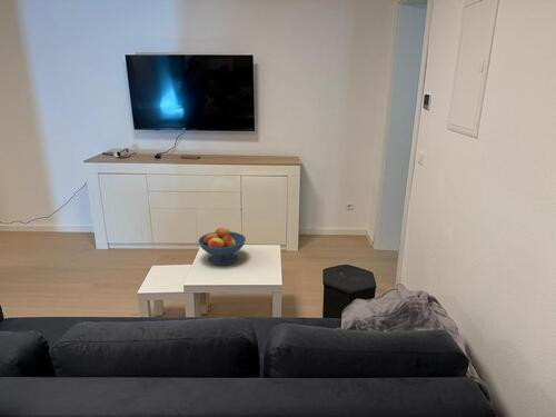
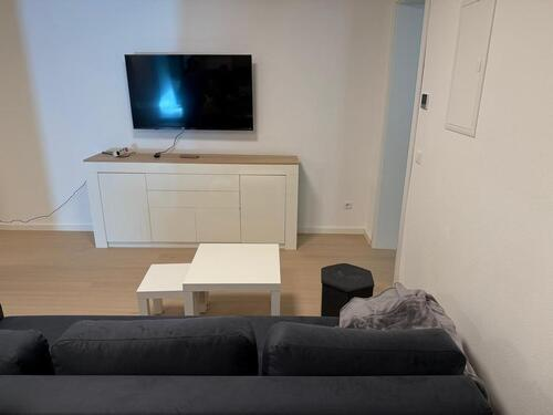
- fruit bowl (222, 246)
